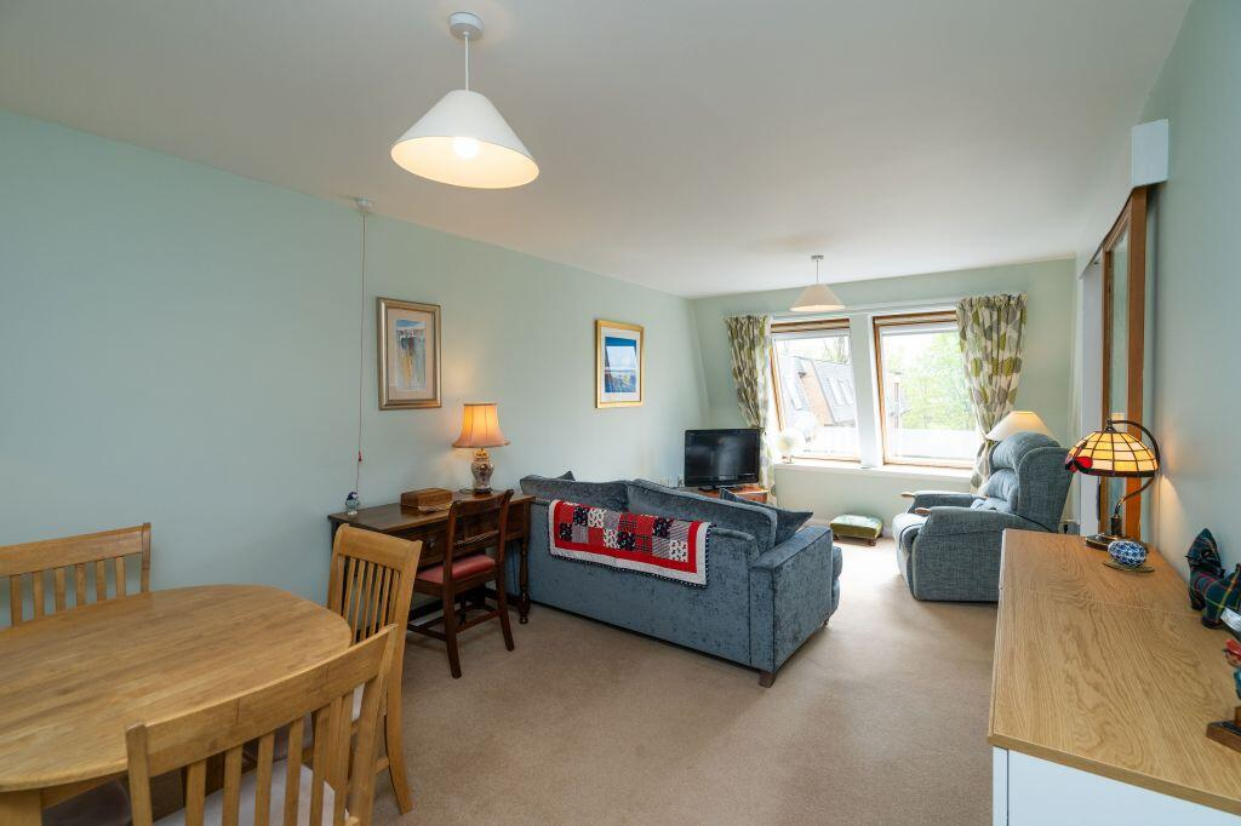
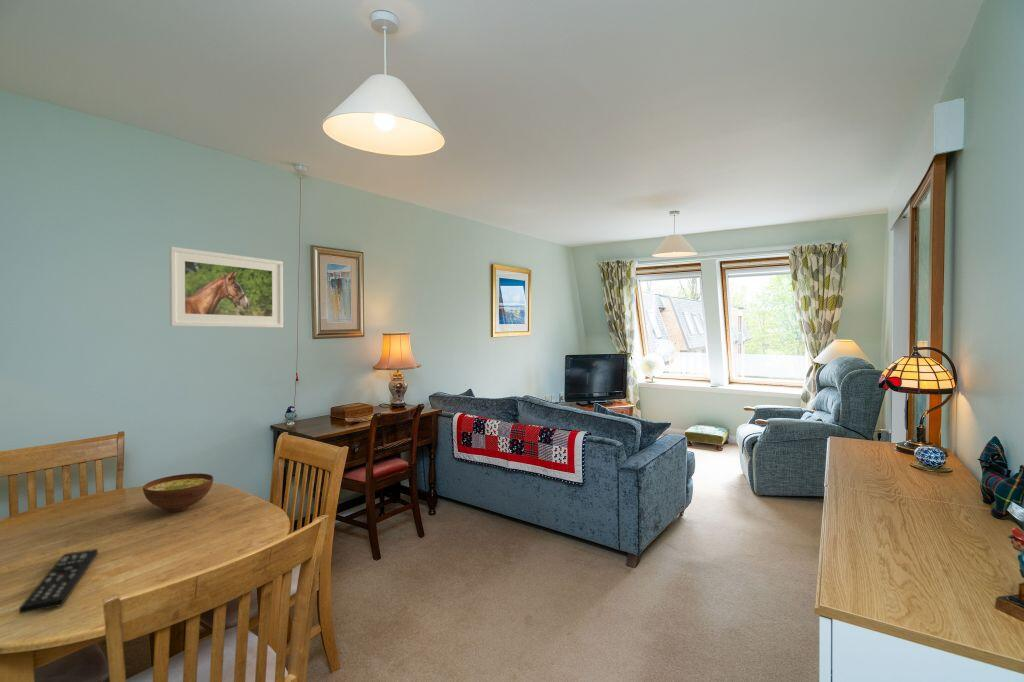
+ bowl (179, 495)
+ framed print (231, 290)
+ remote control (63, 576)
